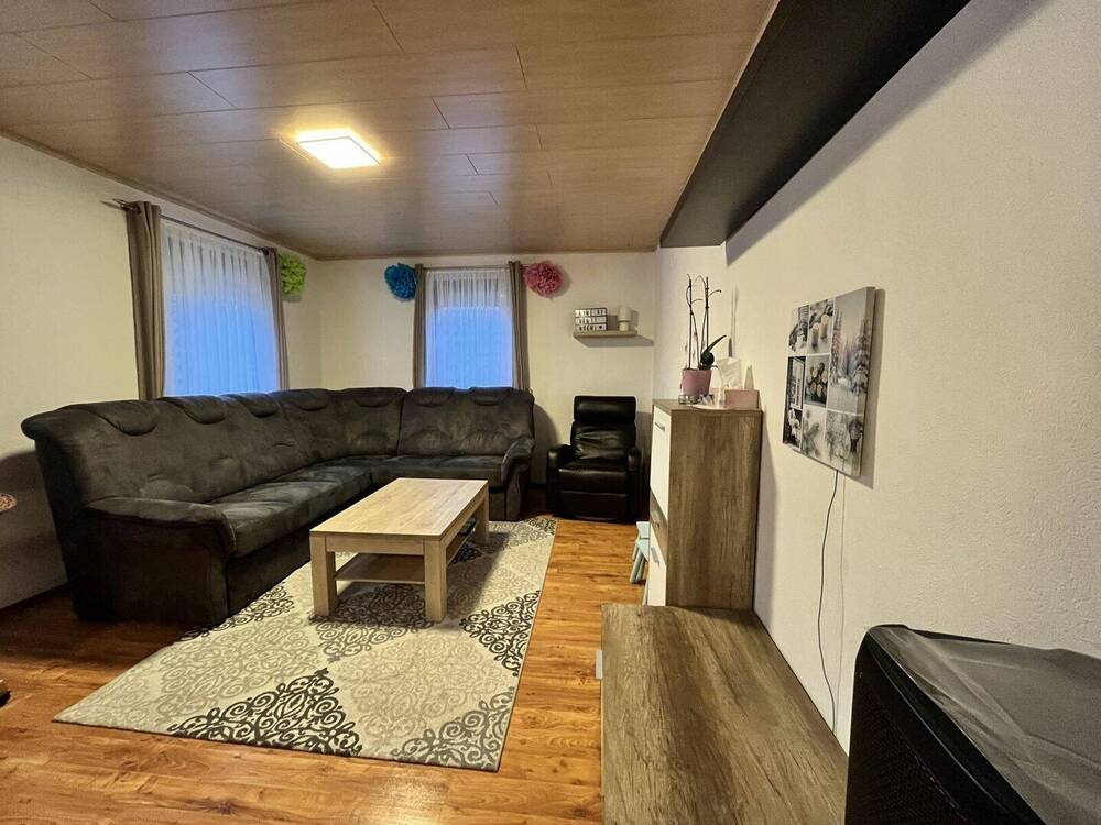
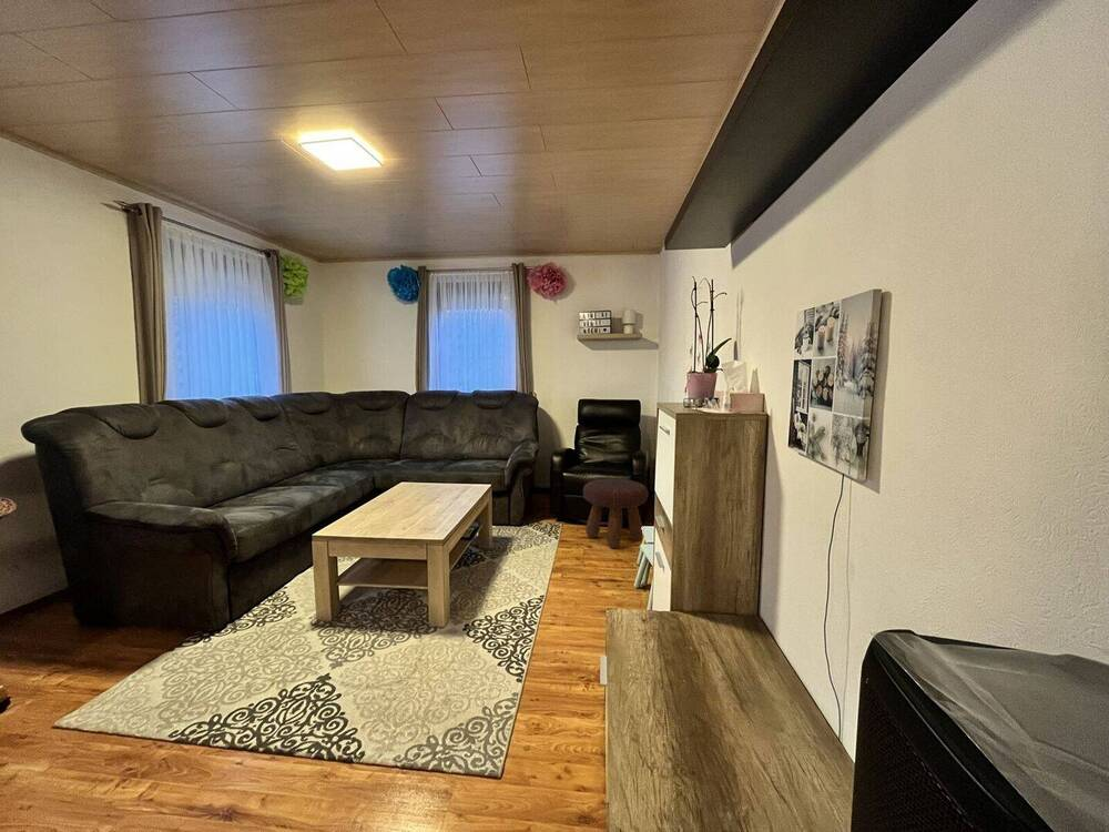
+ footstool (614, 511)
